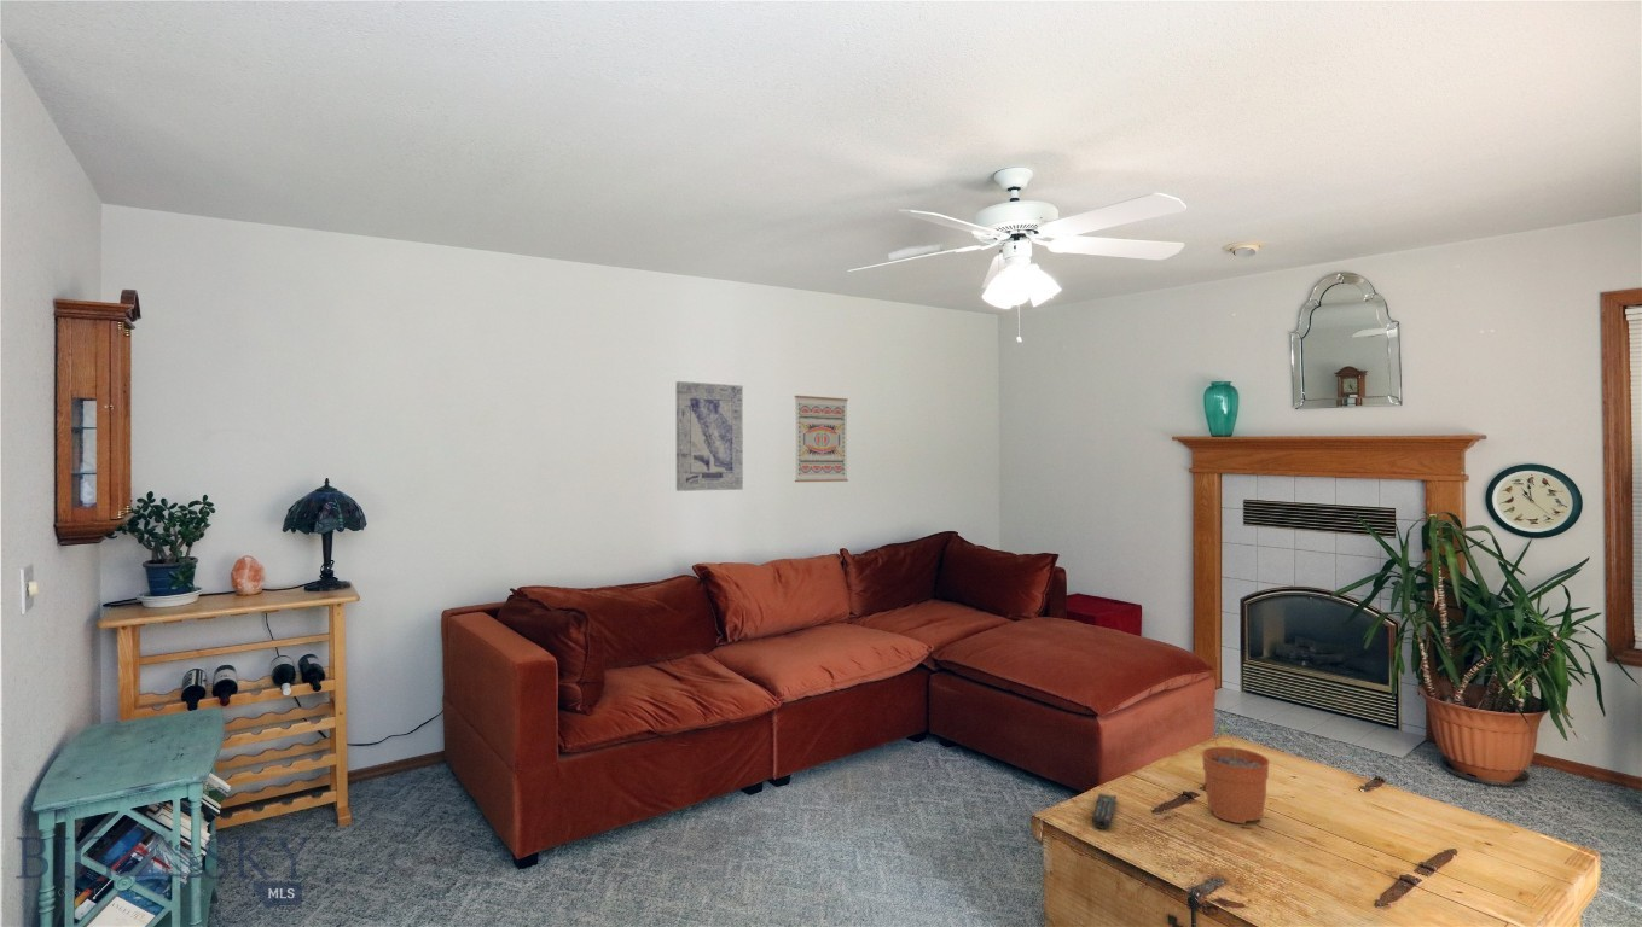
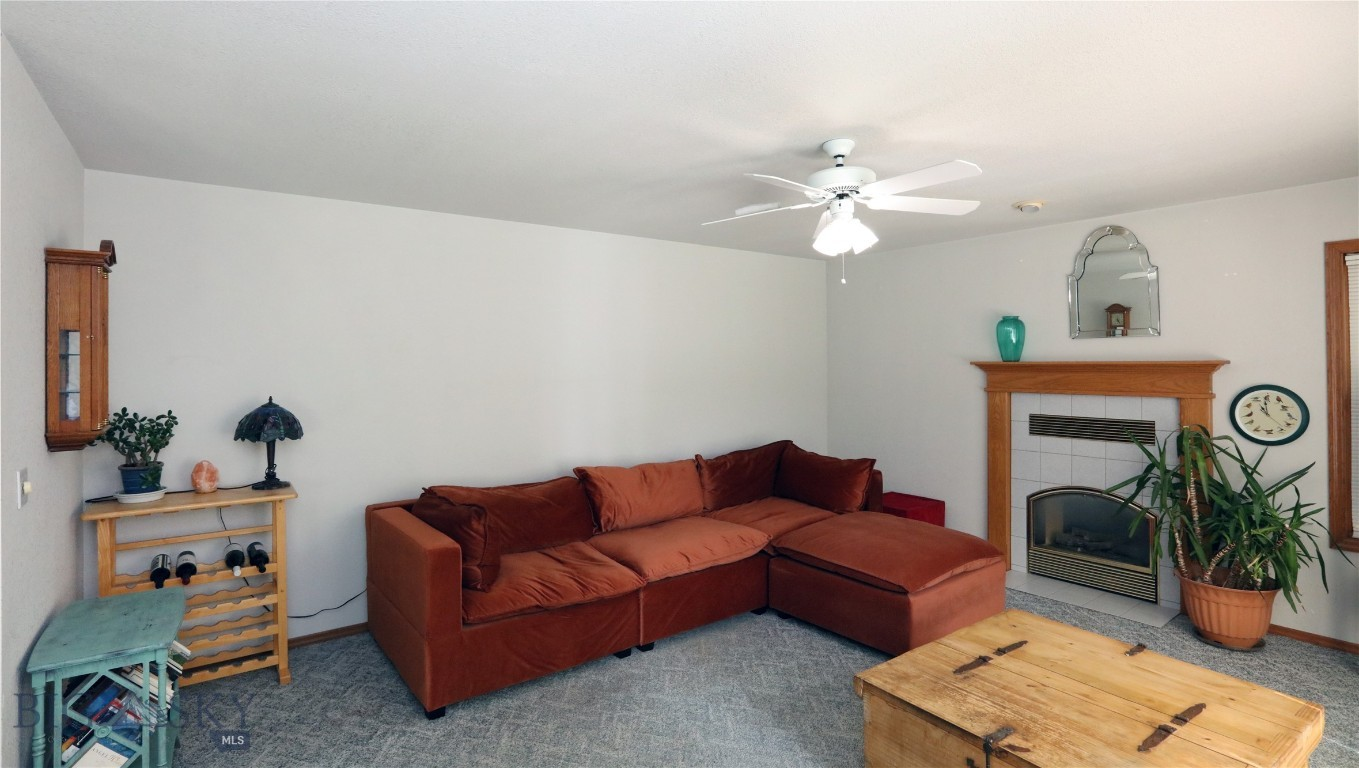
- plant pot (1235, 770)
- wall art (709, 437)
- remote control (1104, 809)
- wall art (822, 439)
